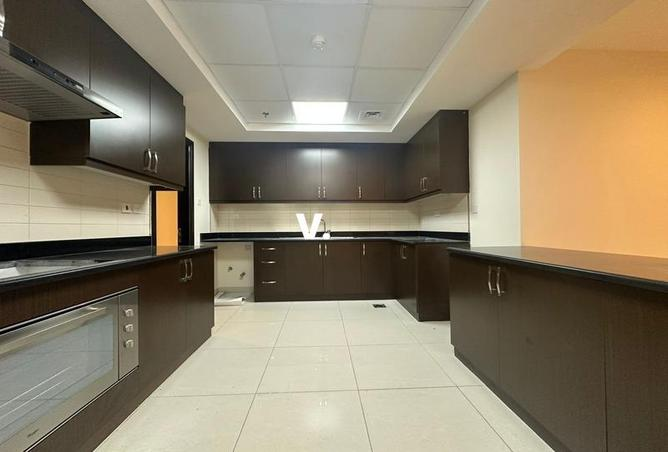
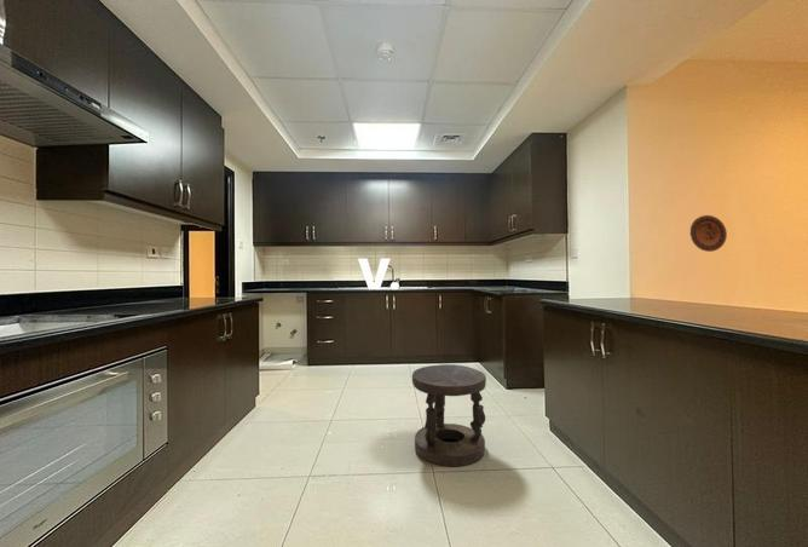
+ decorative plate (708, 232)
+ stool (444, 409)
